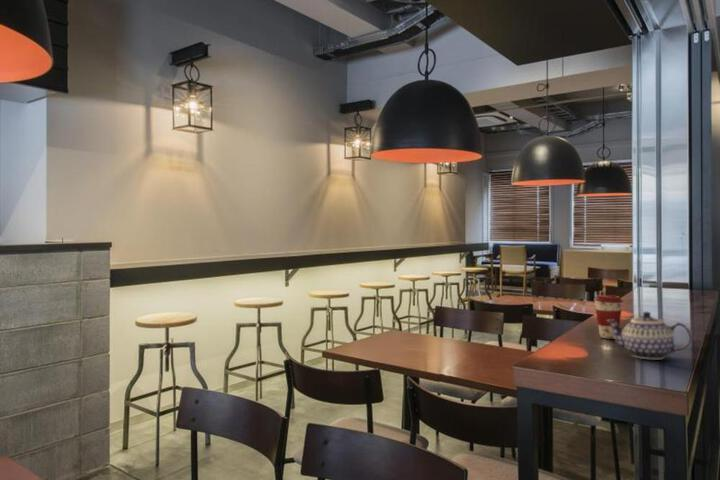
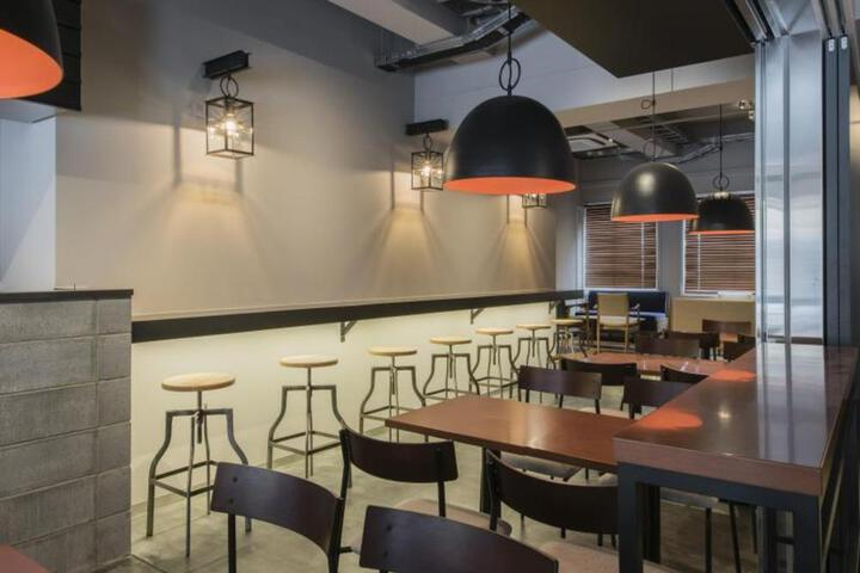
- teapot (647, 334)
- coffee cup (608, 316)
